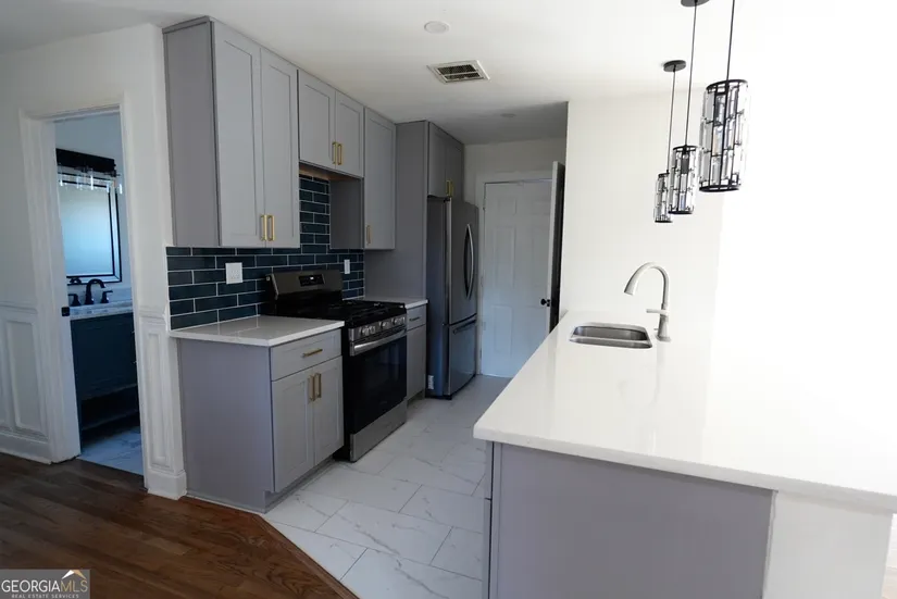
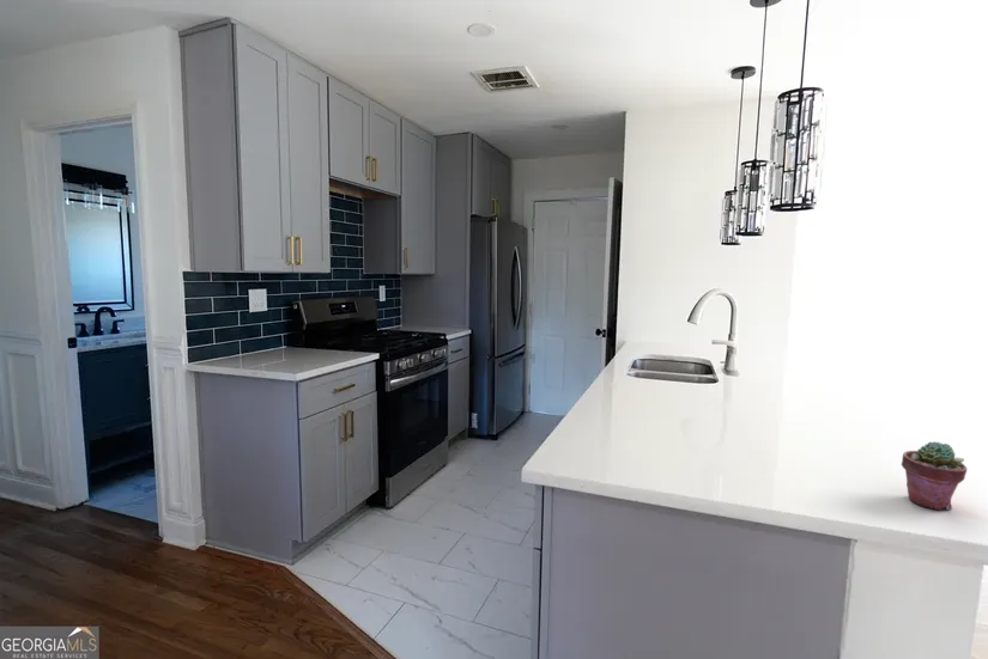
+ potted succulent (932, 472)
